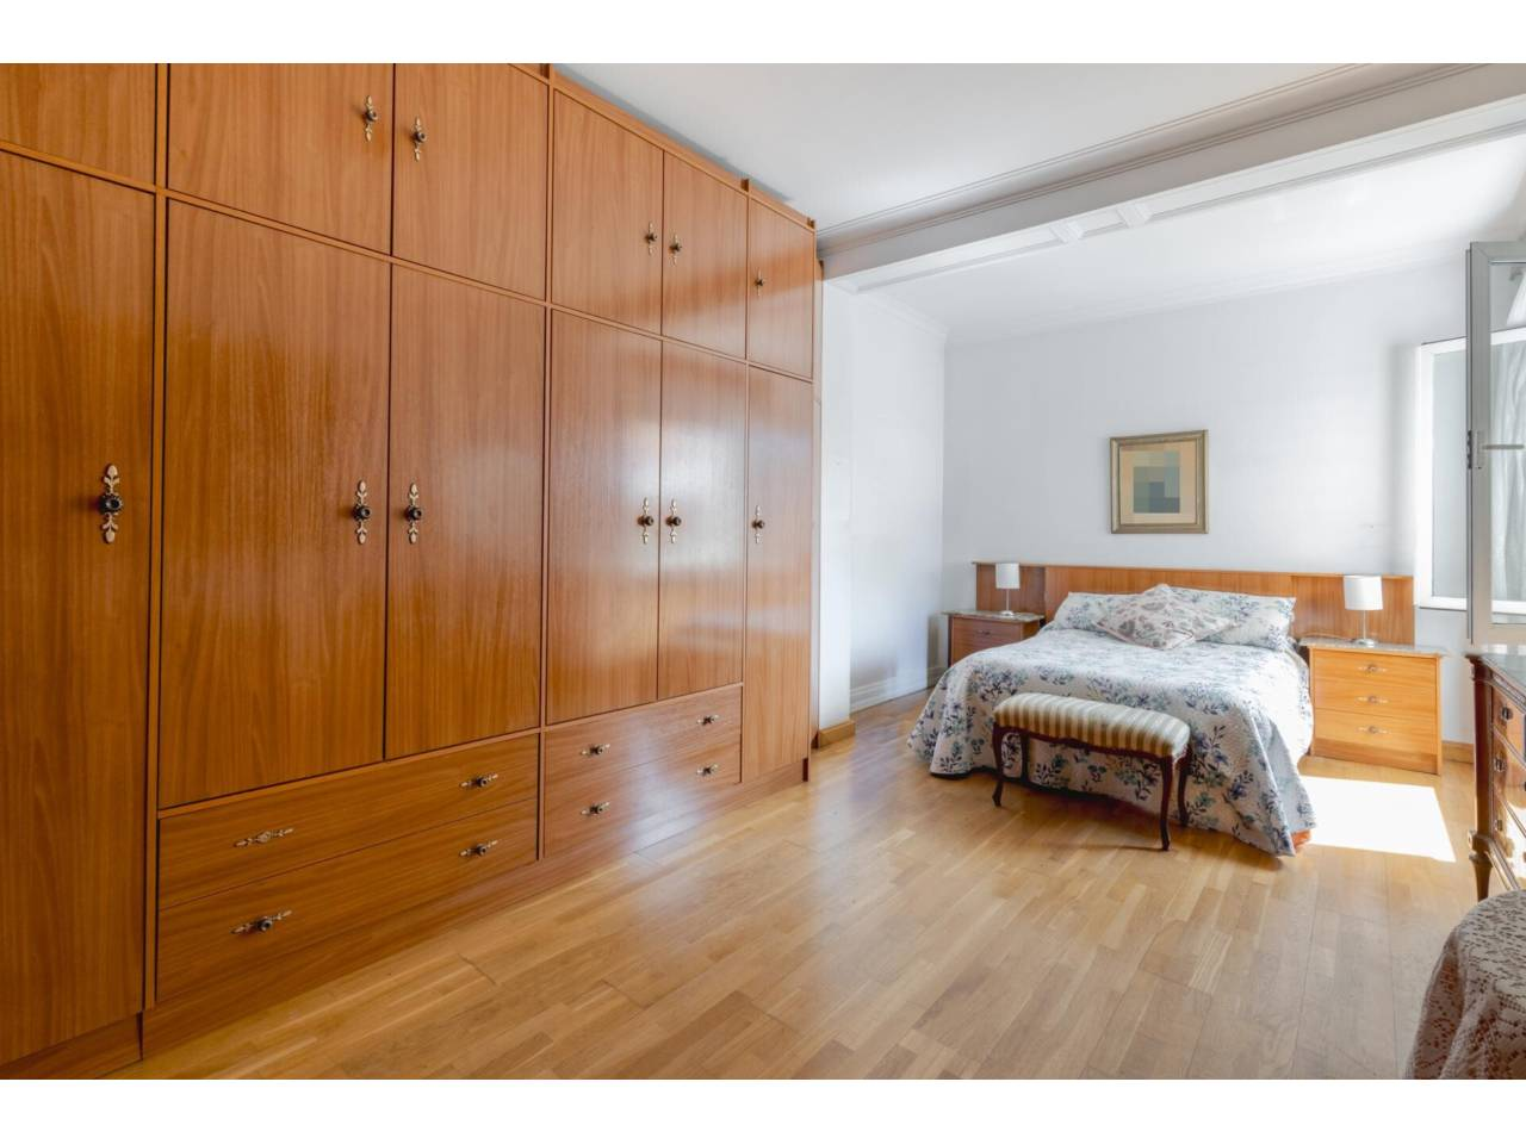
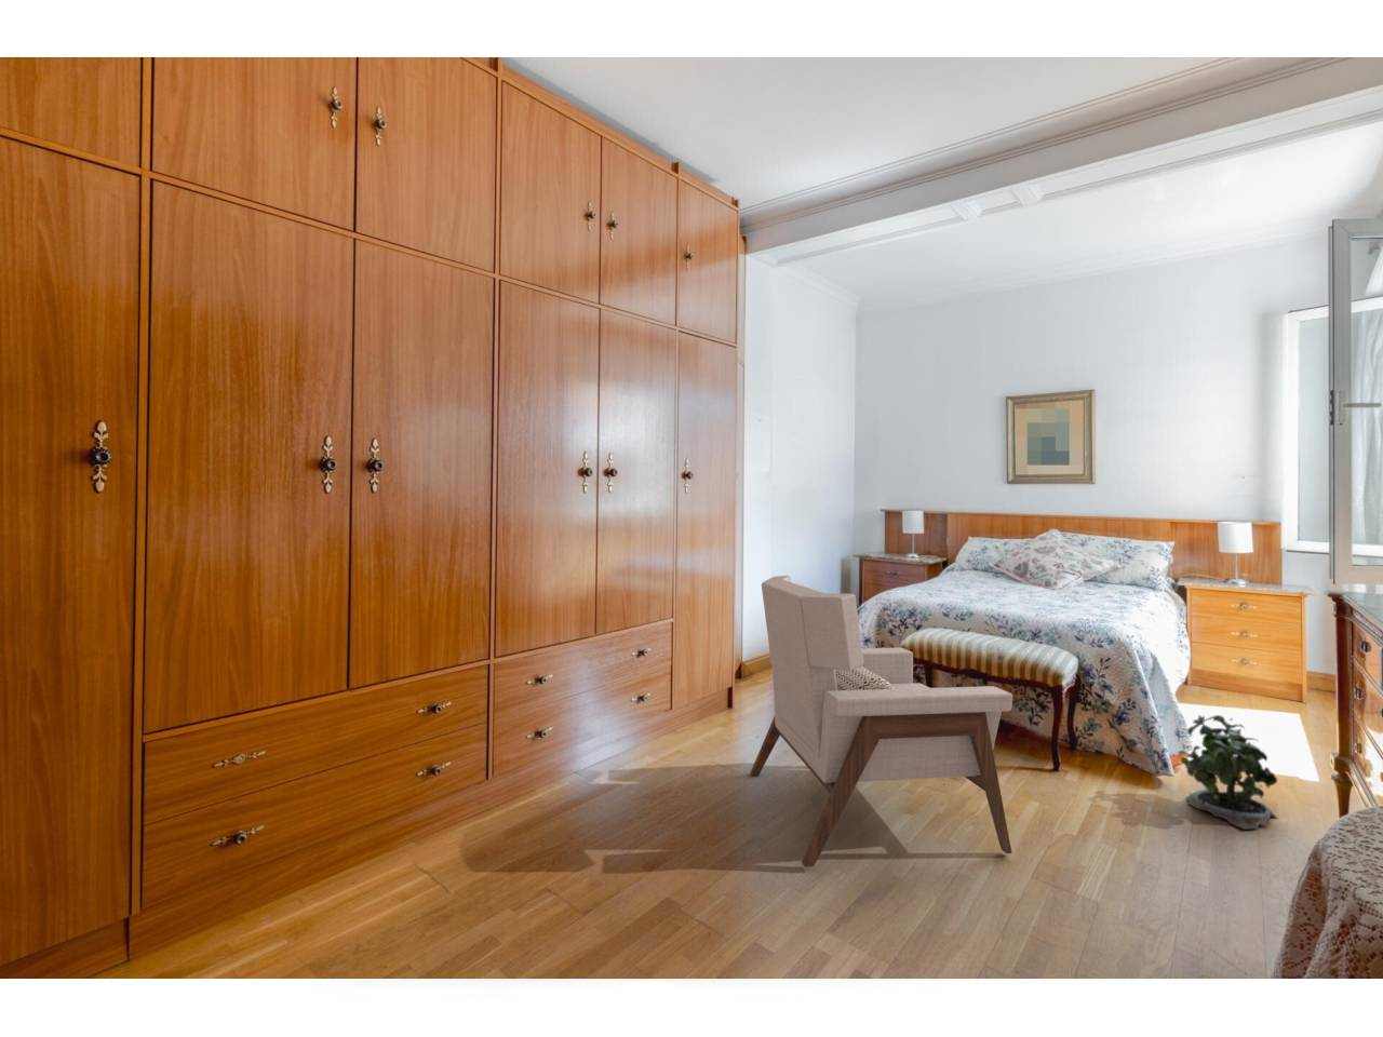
+ armchair (866, 696)
+ potted plant (1226, 761)
